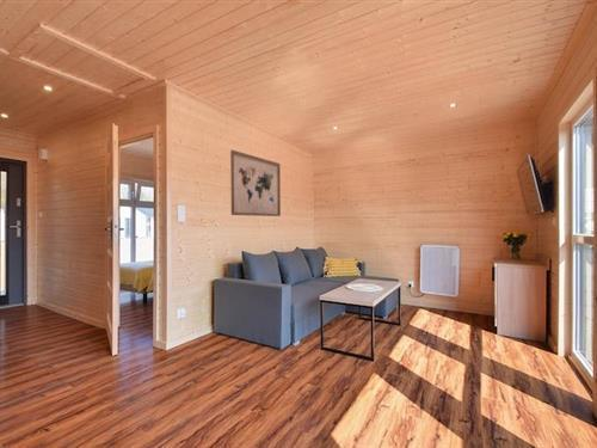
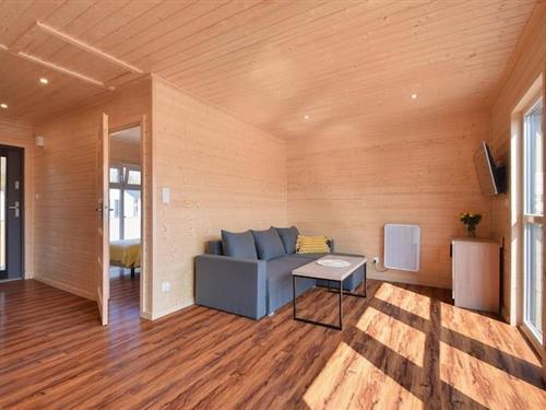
- wall art (258, 186)
